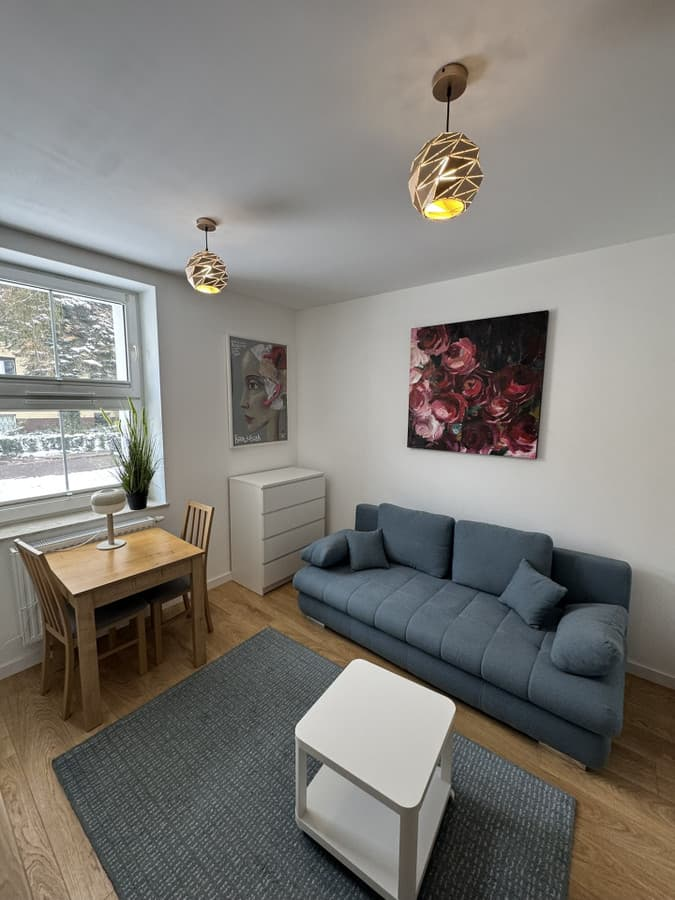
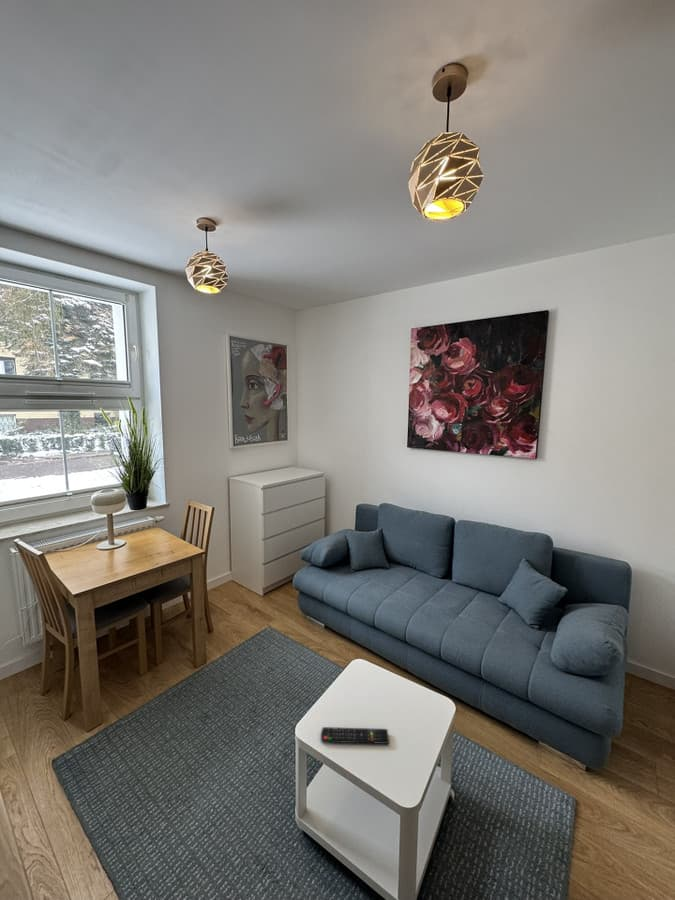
+ remote control (354, 736)
